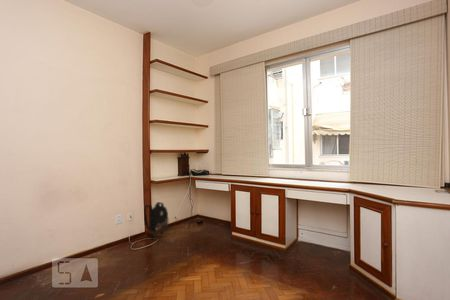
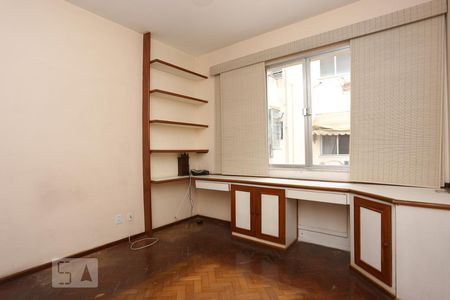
- backpack (156, 220)
